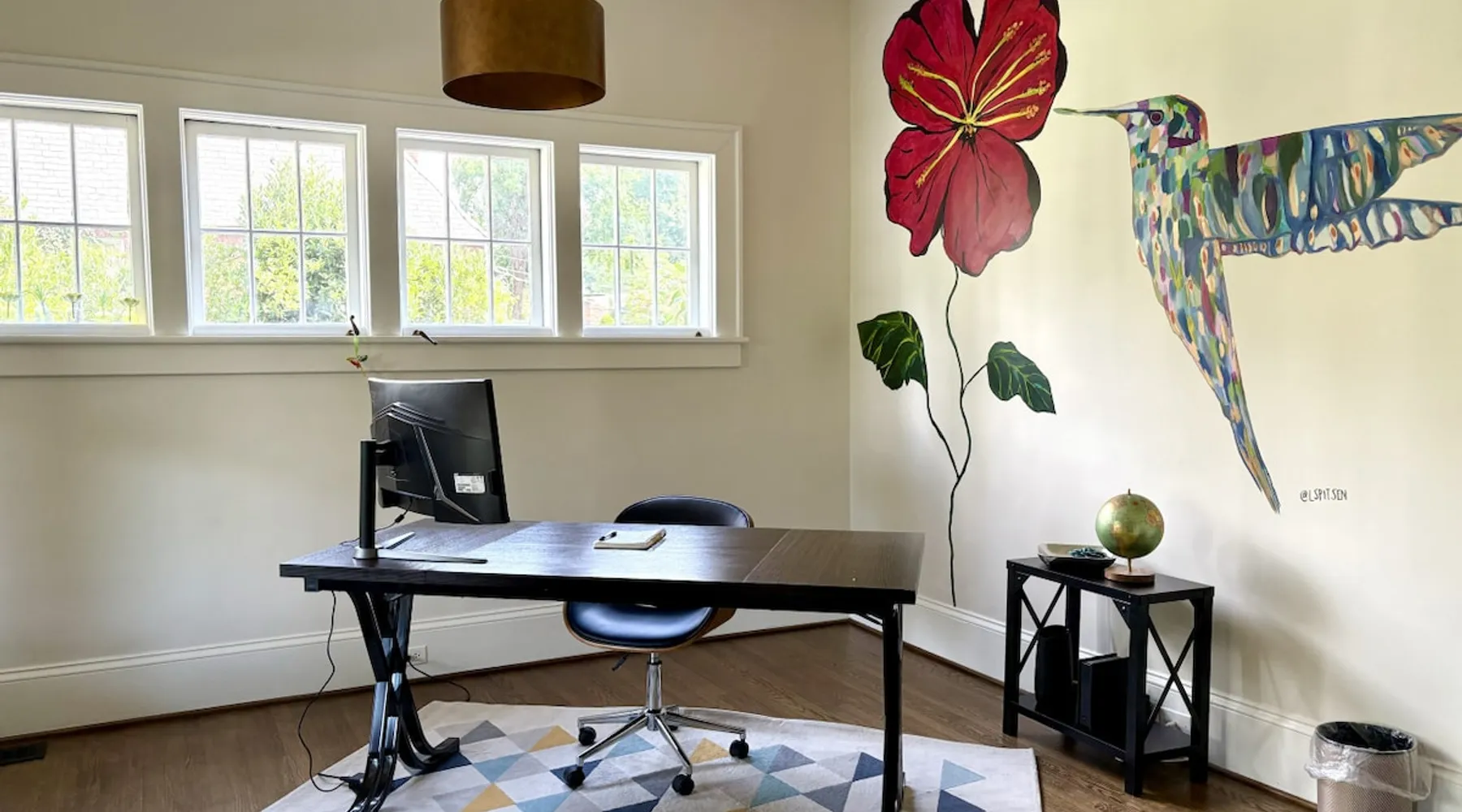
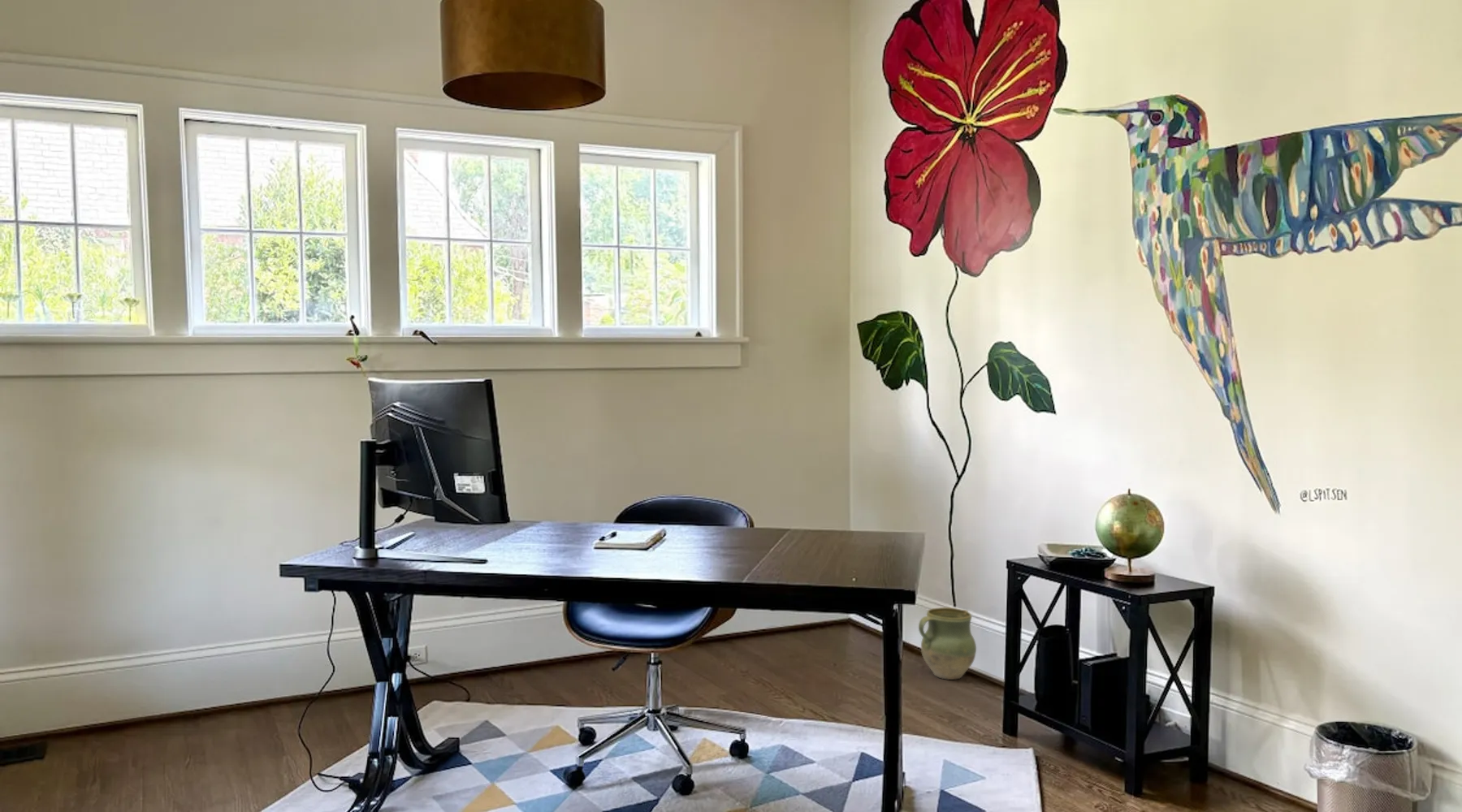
+ ceramic jug (945, 644)
